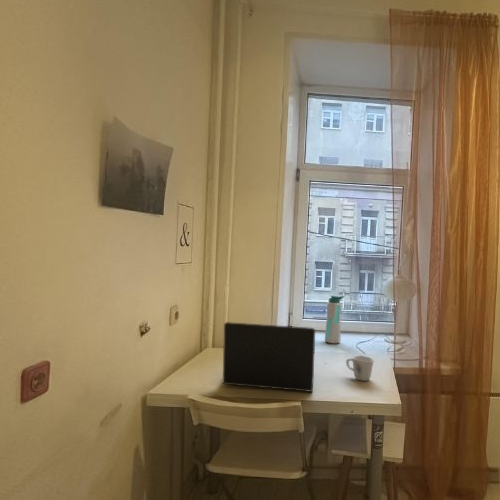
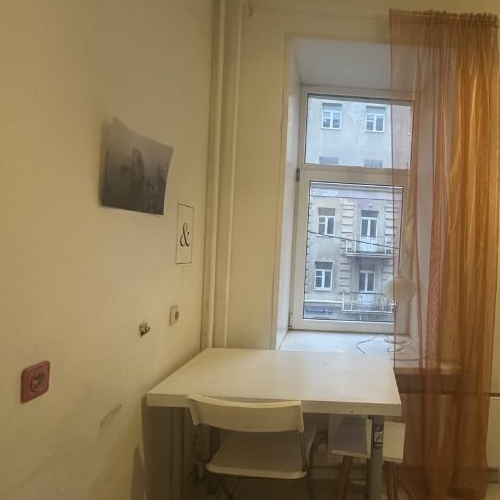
- laptop (270, 349)
- water bottle (334, 318)
- mug (358, 367)
